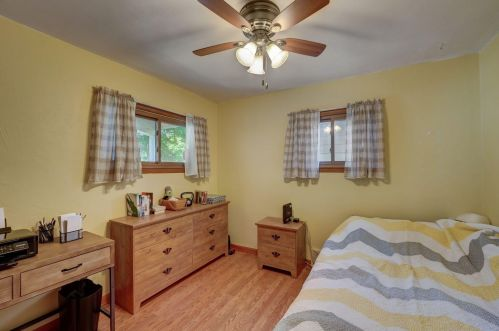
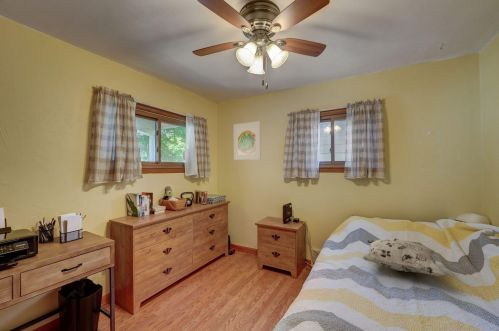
+ decorative pillow (399, 254)
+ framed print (246, 141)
